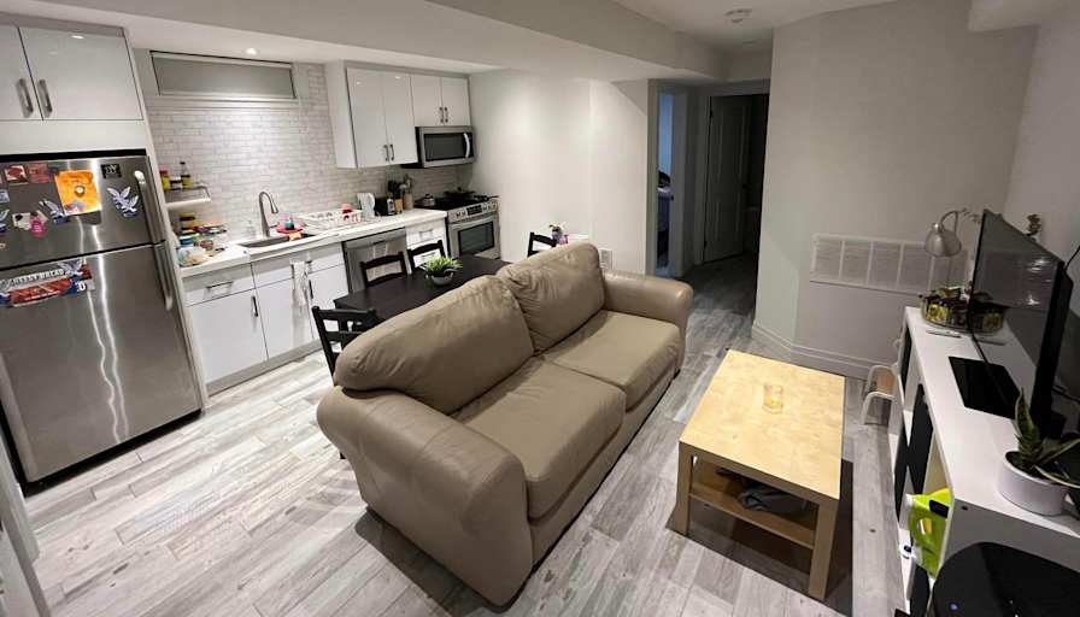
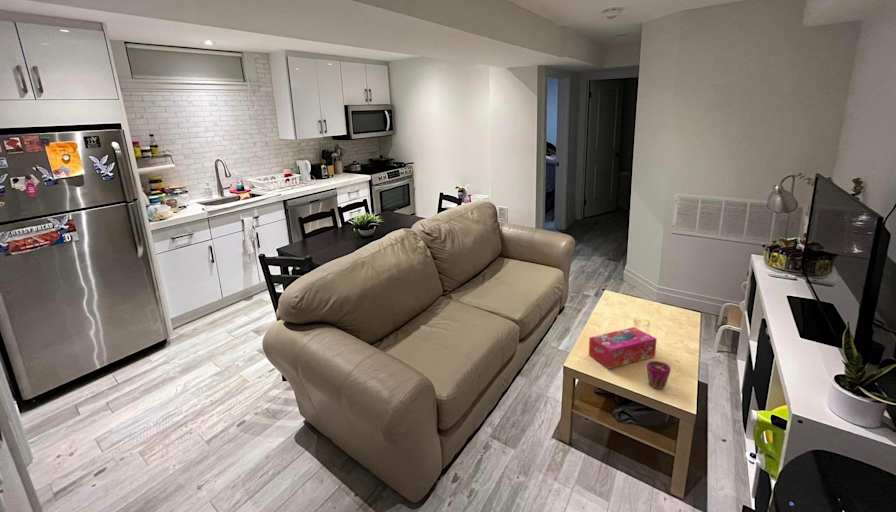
+ cup (657, 374)
+ tissue box (622, 346)
